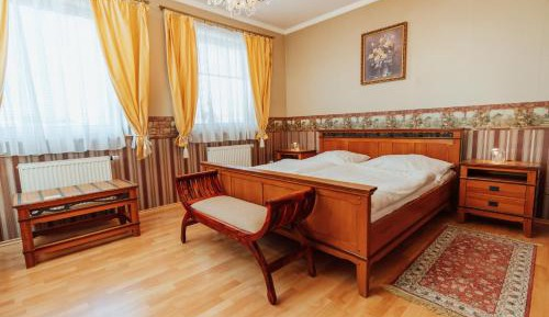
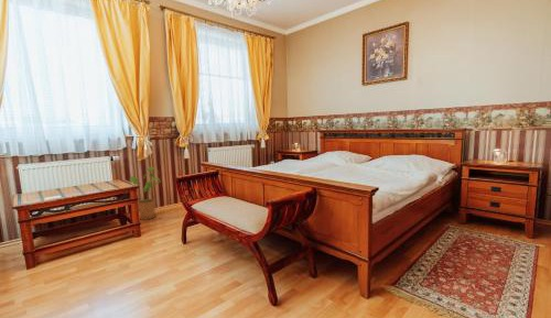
+ house plant (148, 193)
